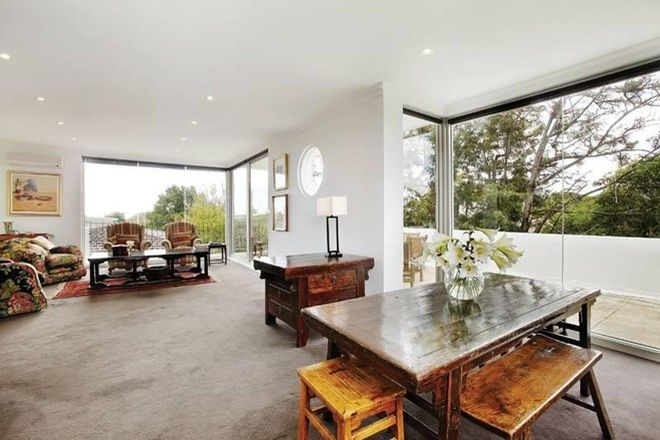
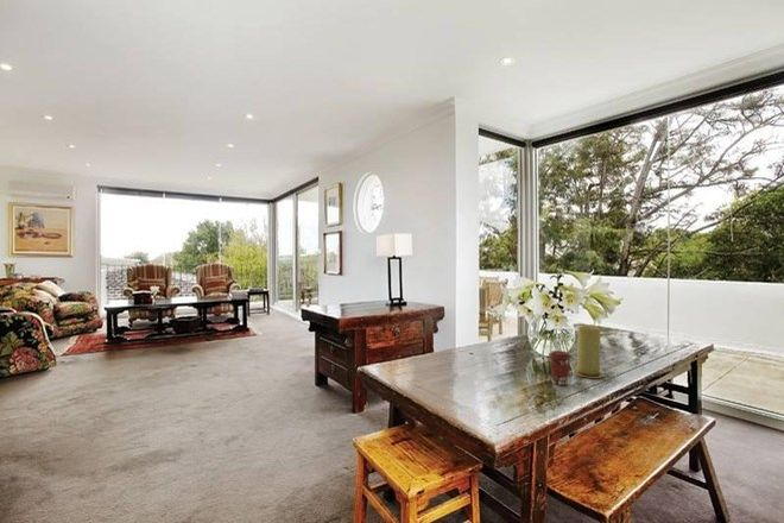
+ coffee cup (559, 367)
+ candle (588, 349)
